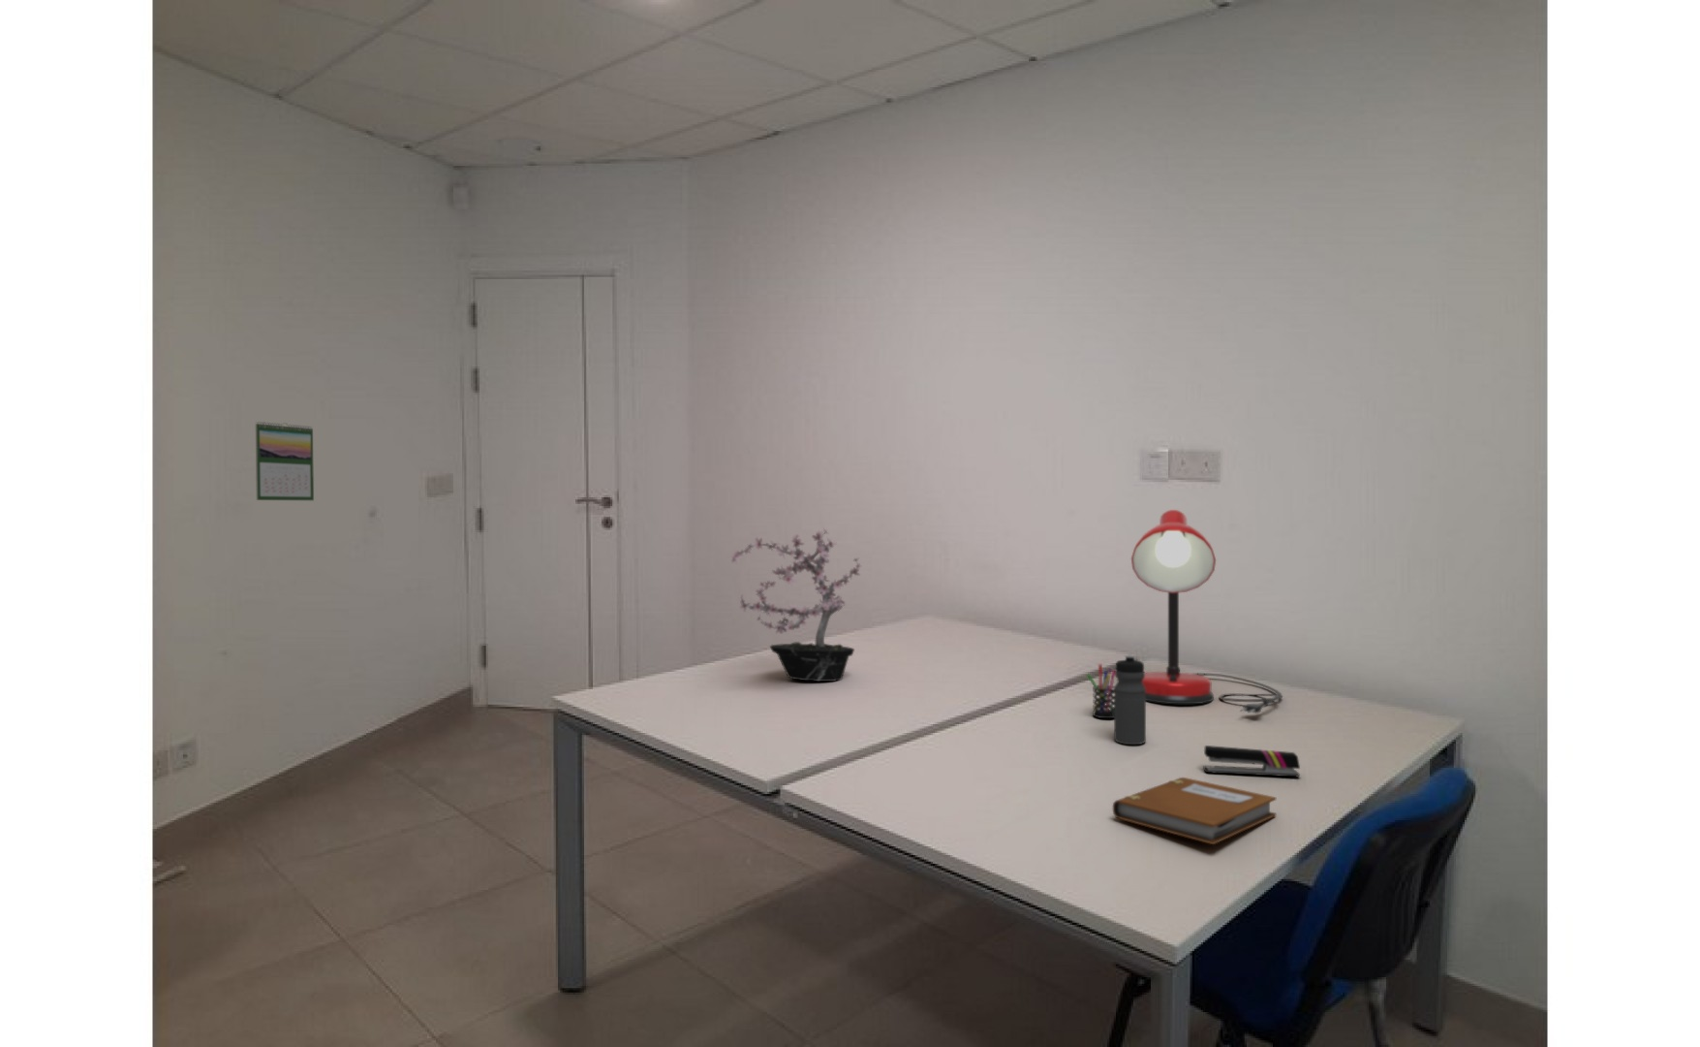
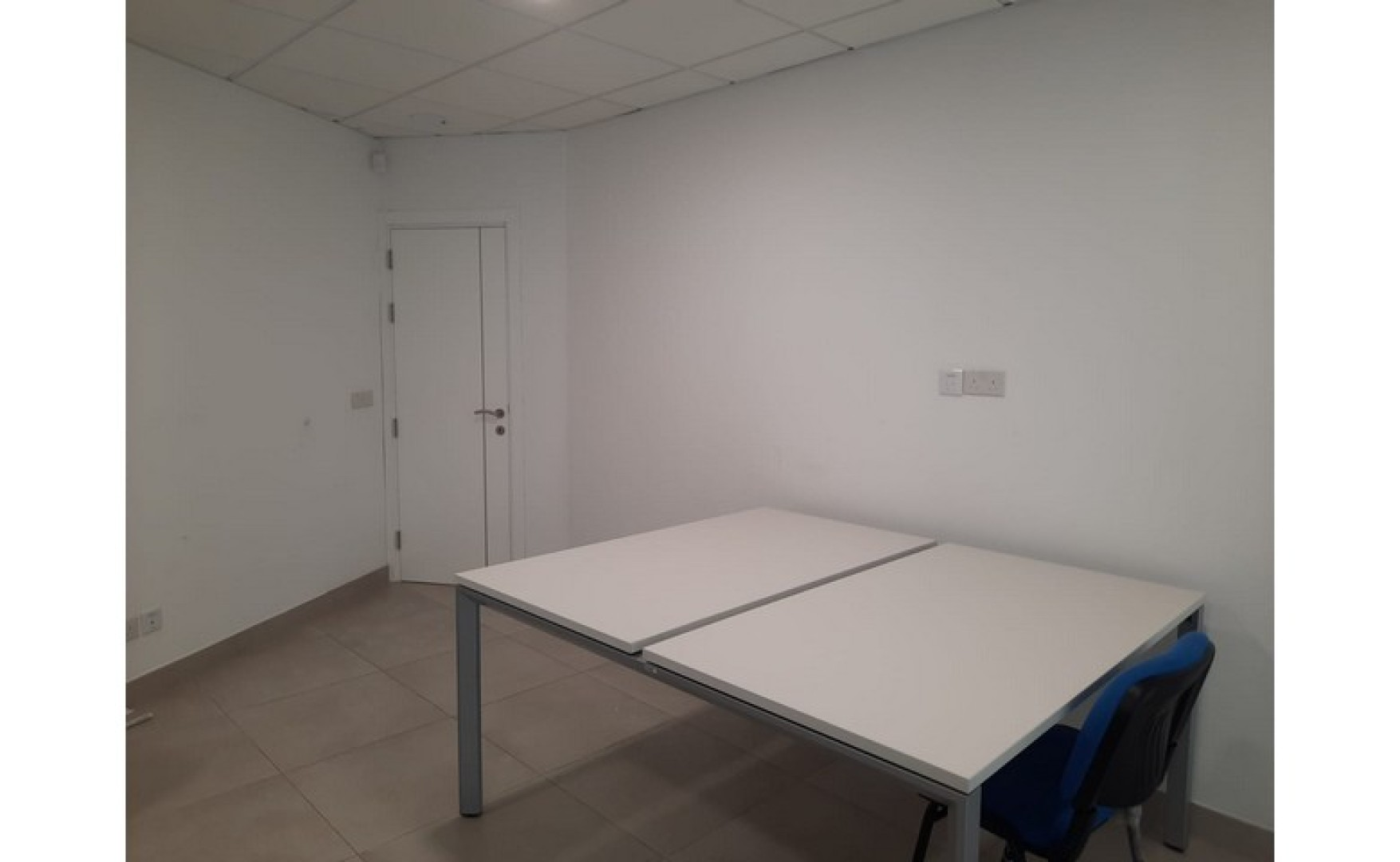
- stapler (1251, 760)
- pen holder (1101, 690)
- potted plant (790, 604)
- desk lamp (1198, 587)
- calendar (285, 462)
- notebook (1195, 807)
- water bottle (1129, 698)
